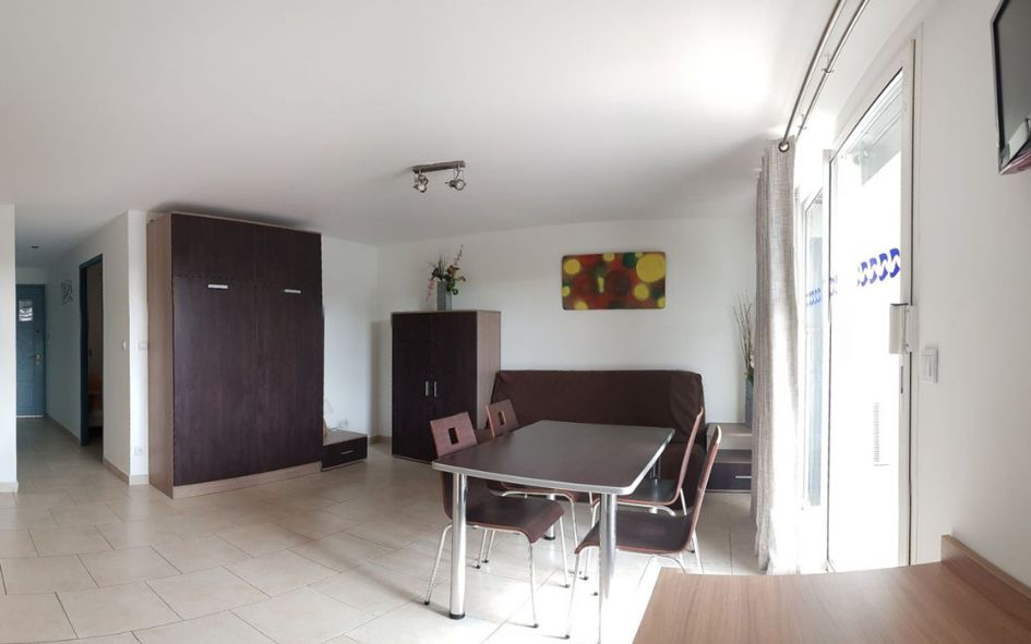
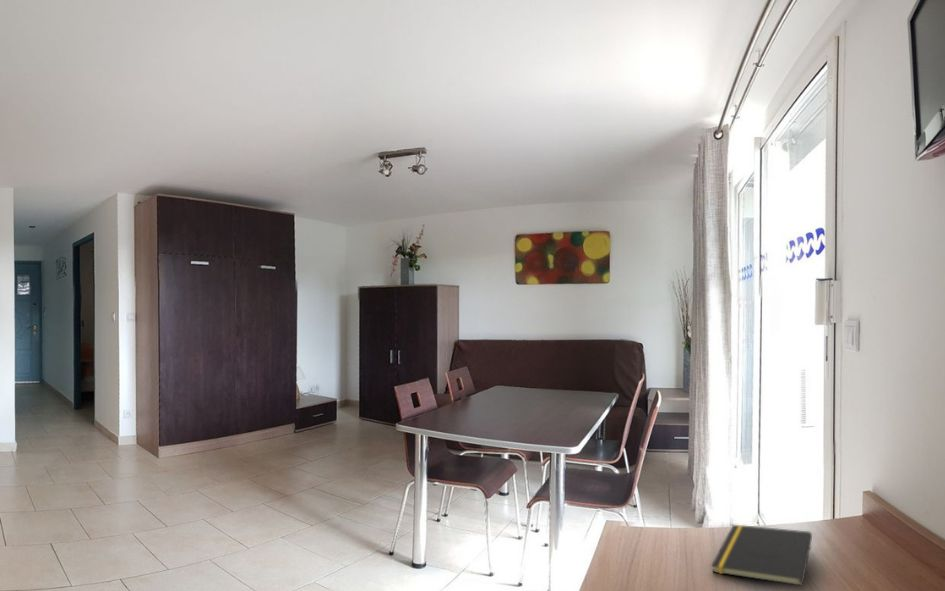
+ notepad (763, 551)
